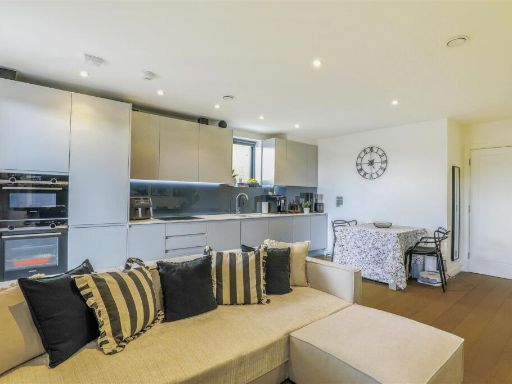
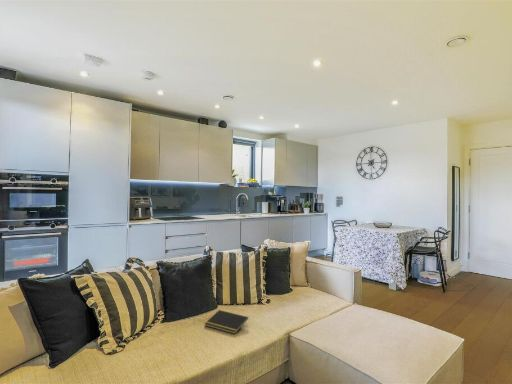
+ notepad (226, 321)
